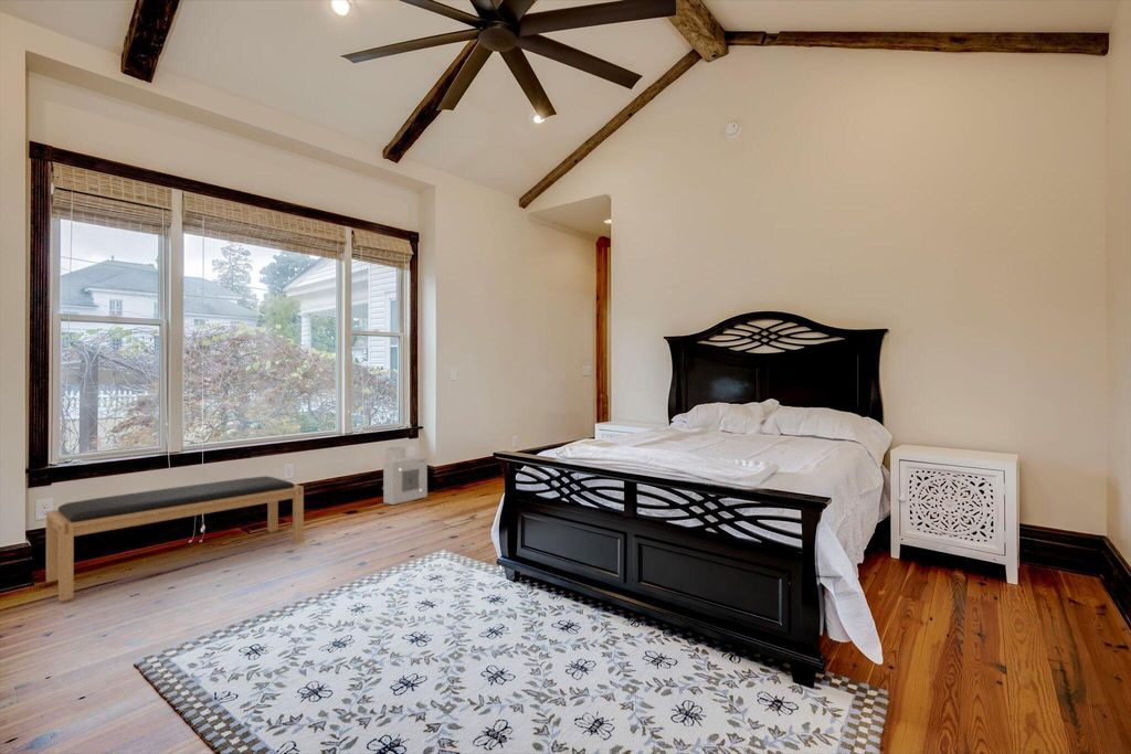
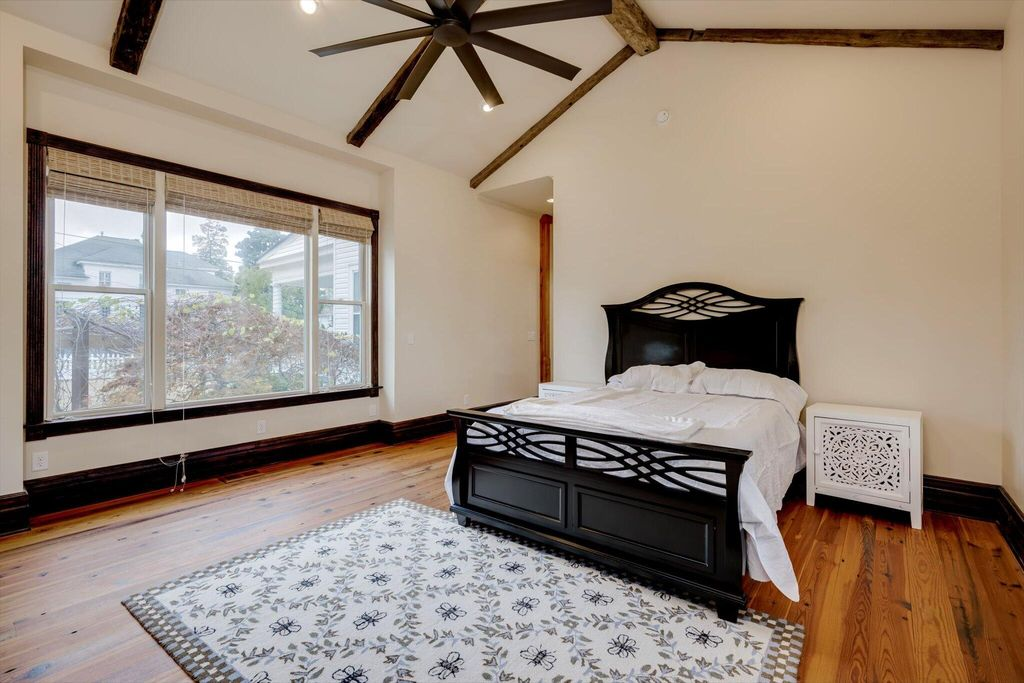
- bench (187, 516)
- air purifier (397, 472)
